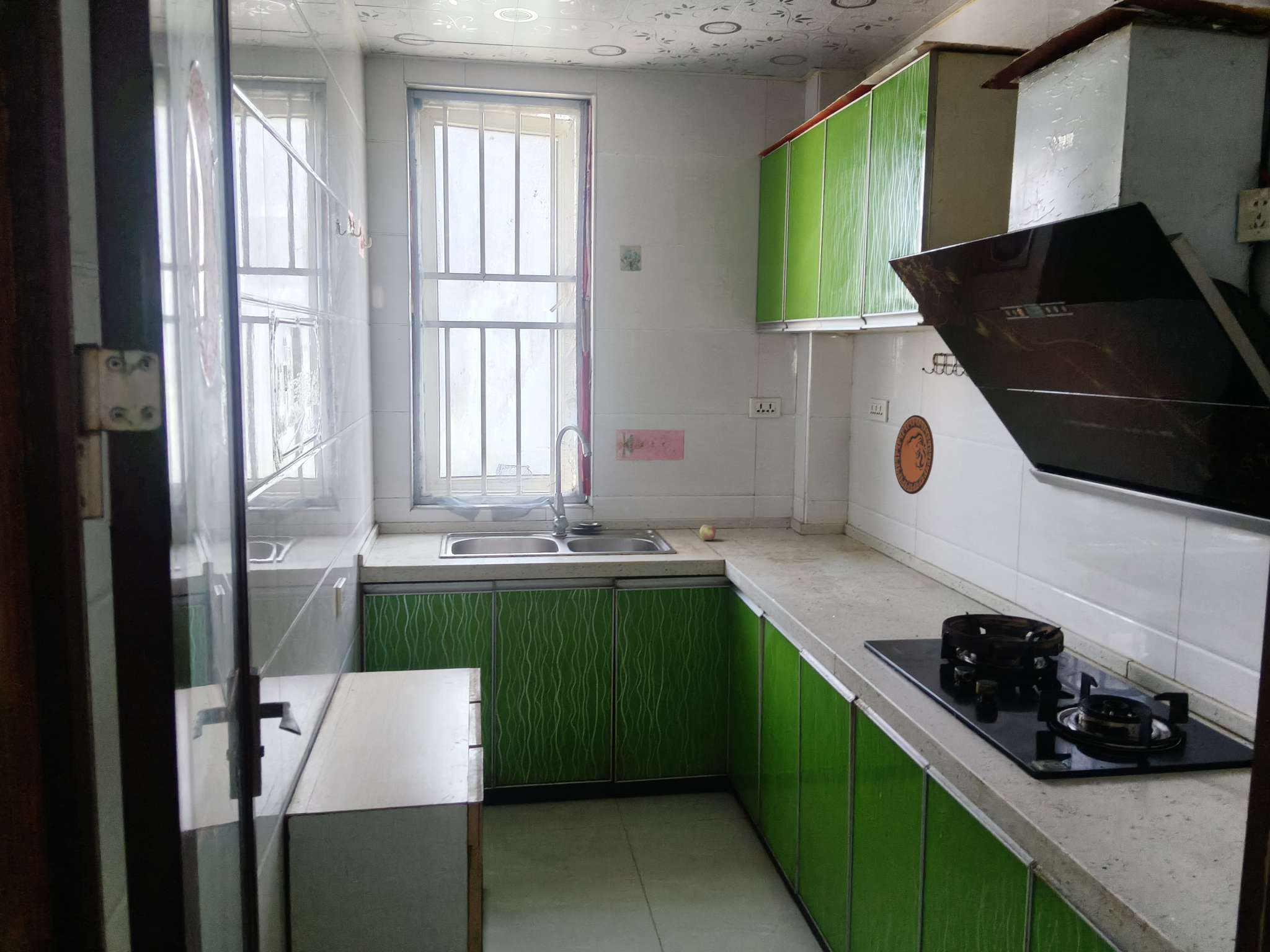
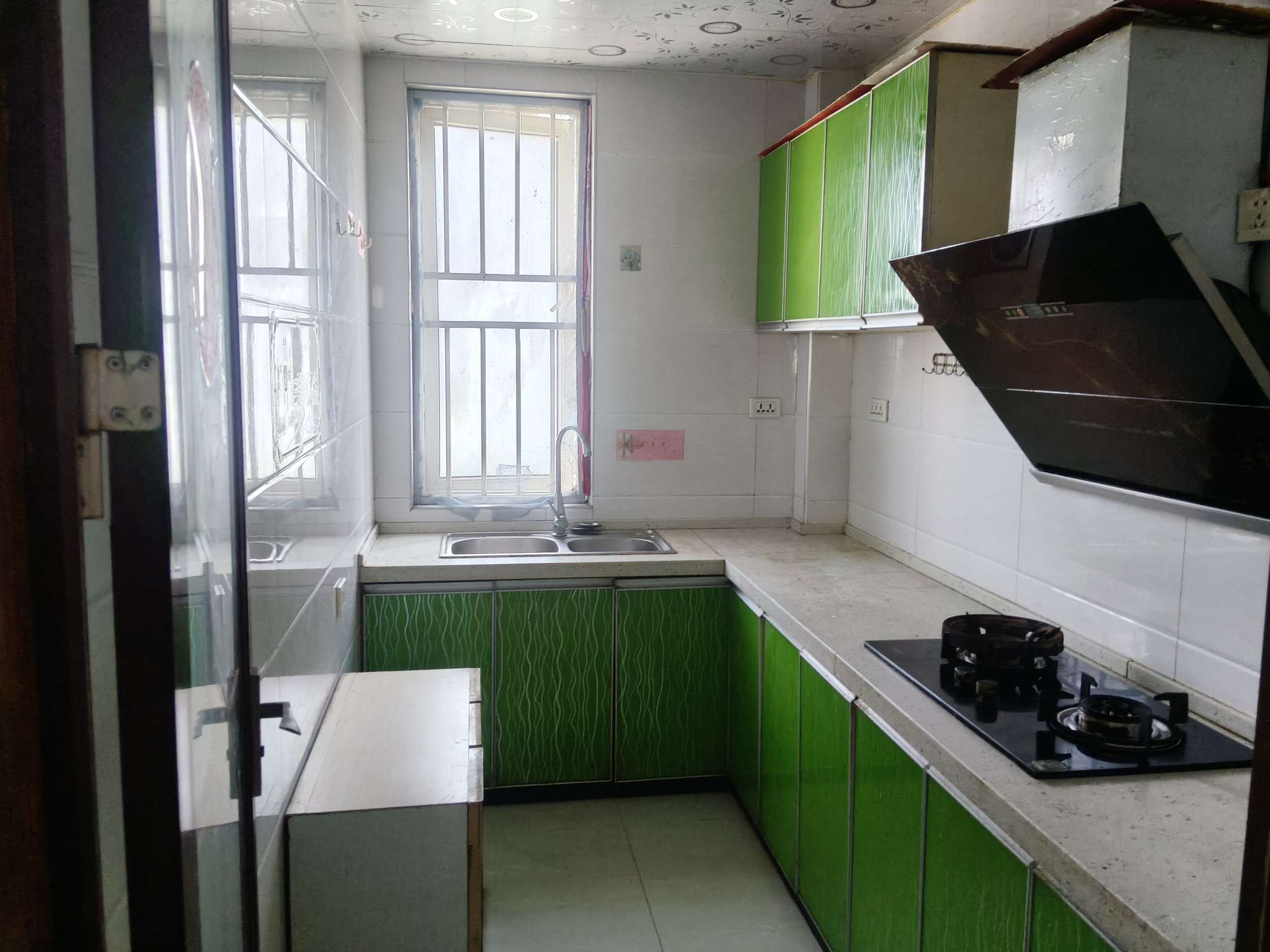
- apple (708, 532)
- decorative plate (914, 454)
